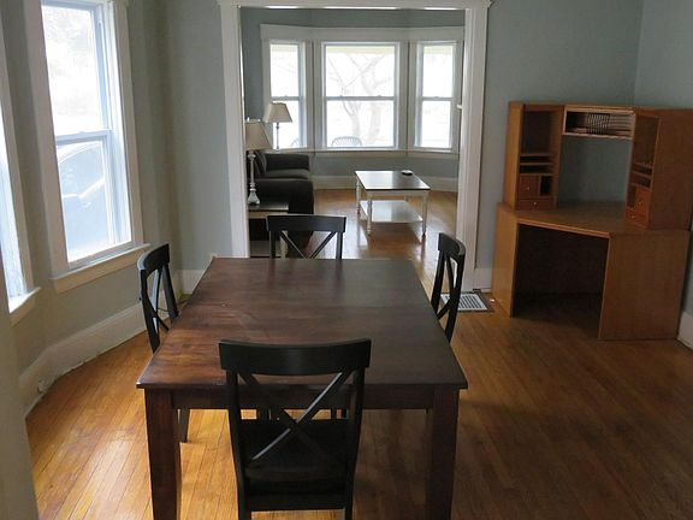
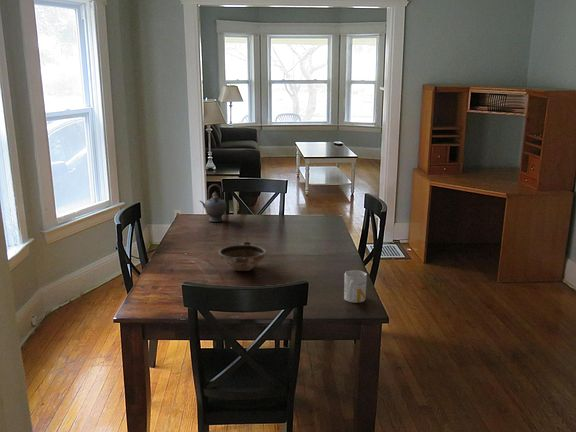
+ bowl (242, 258)
+ teapot (212, 202)
+ mug (355, 287)
